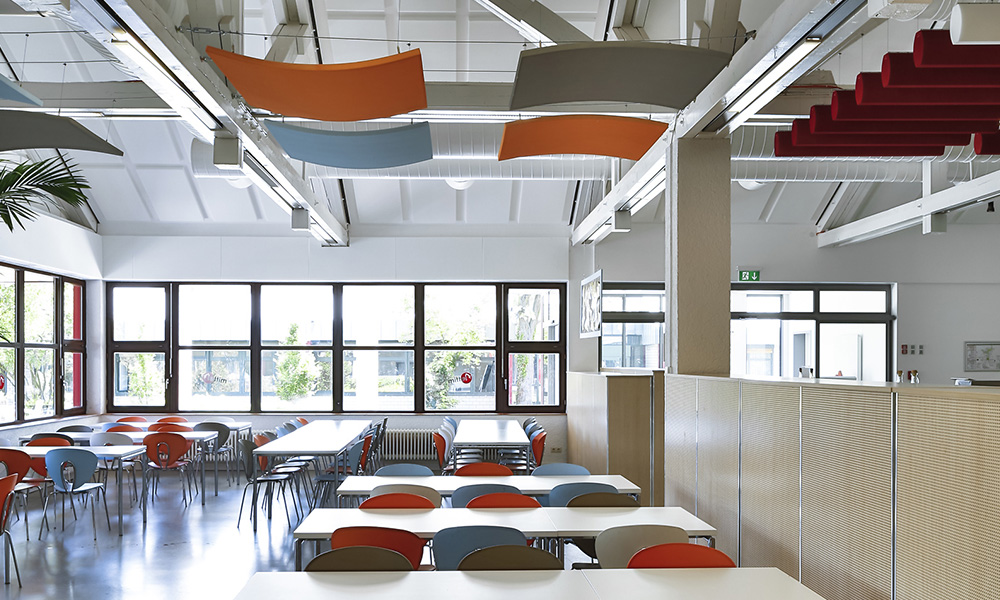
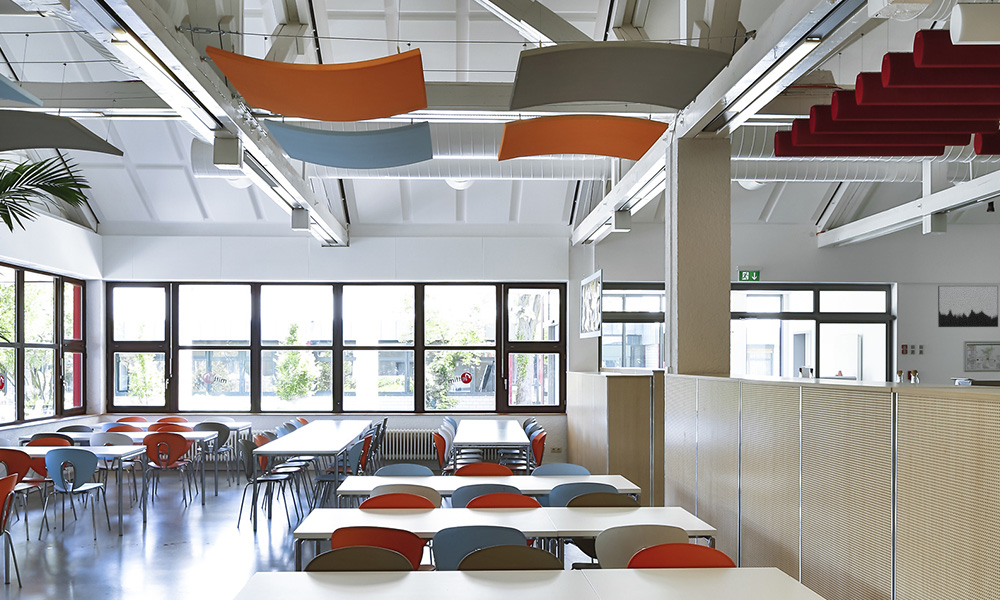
+ wall art (968, 306)
